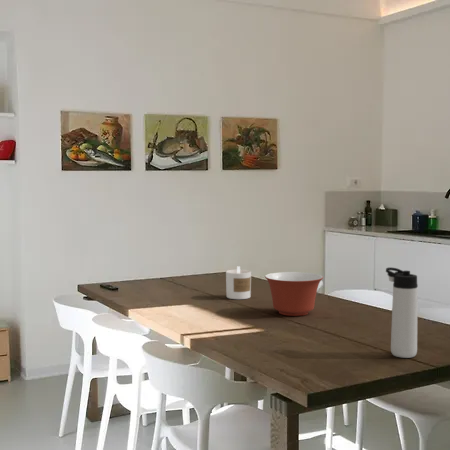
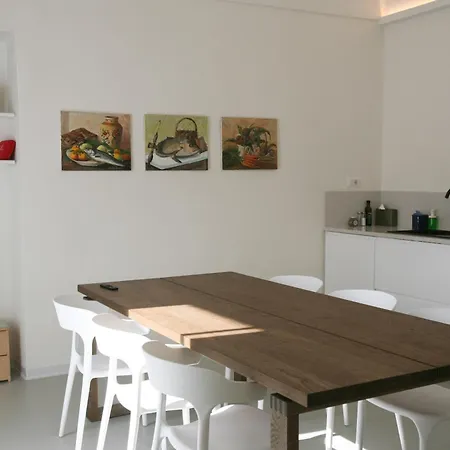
- thermos bottle (400, 311)
- candle (238, 281)
- mixing bowl (293, 294)
